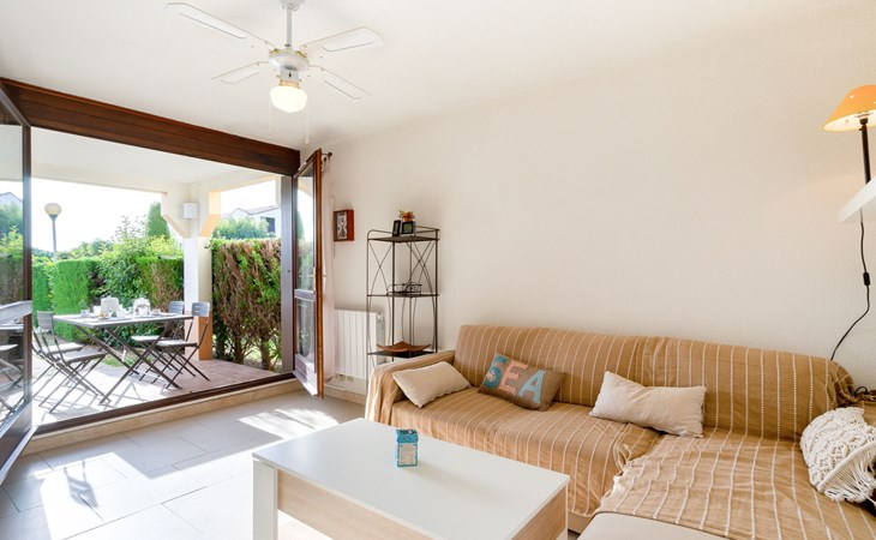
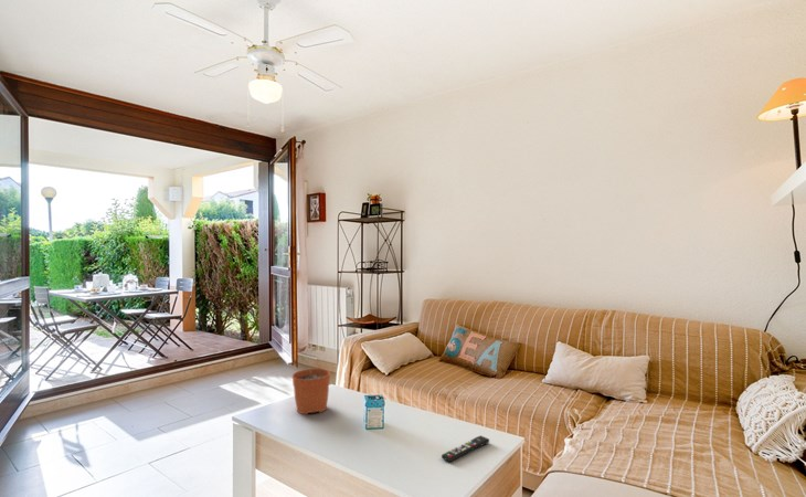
+ remote control (466, 447)
+ plant pot (311, 382)
